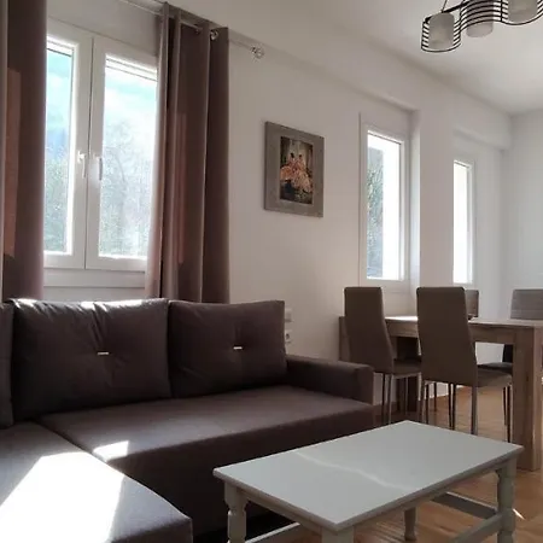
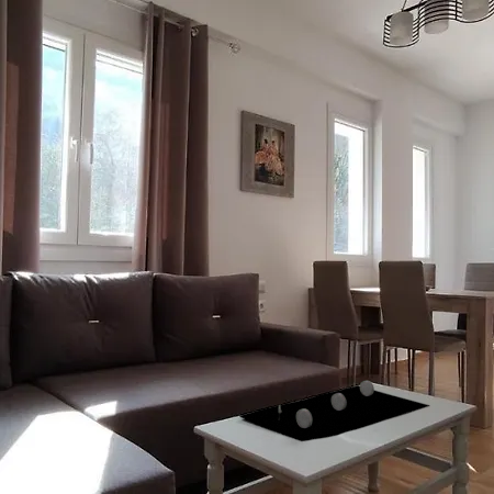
+ decorative tray (338, 402)
